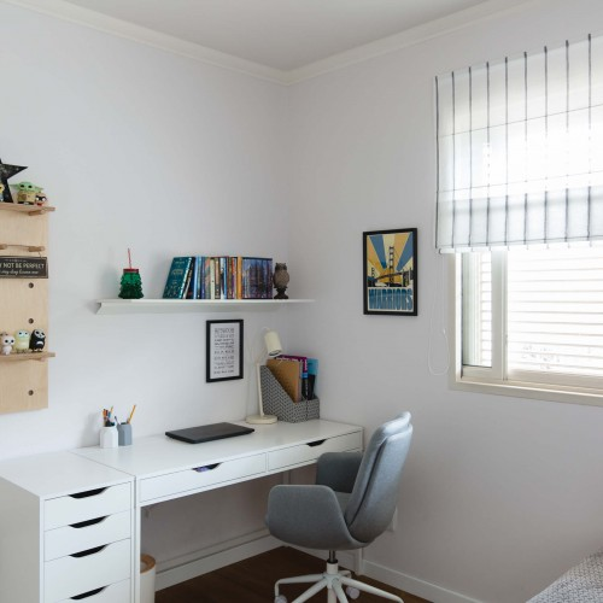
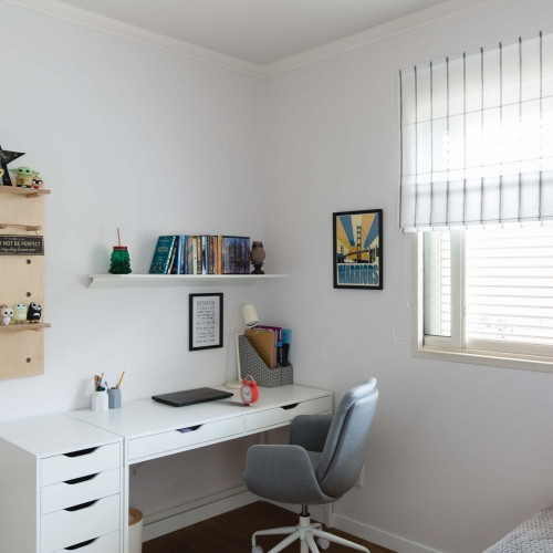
+ alarm clock (249, 389)
